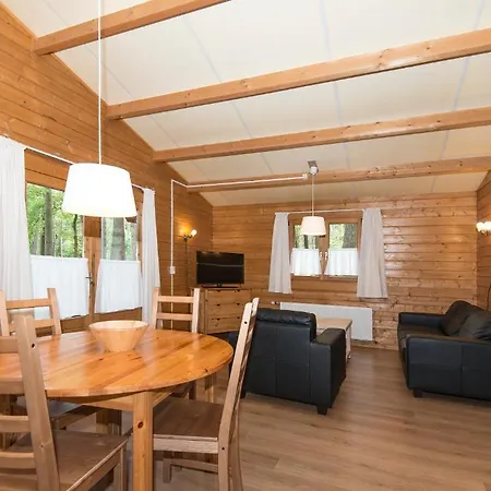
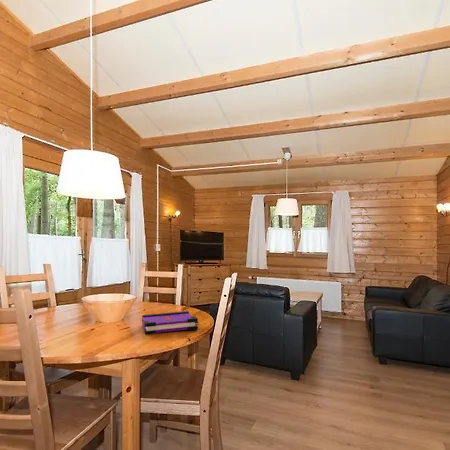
+ board game (172, 321)
